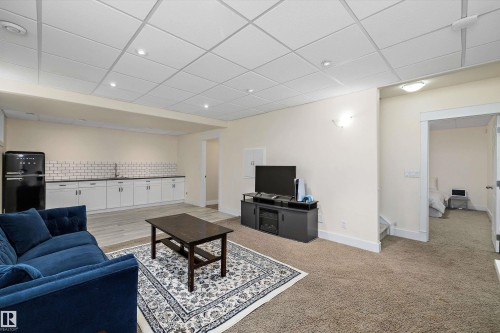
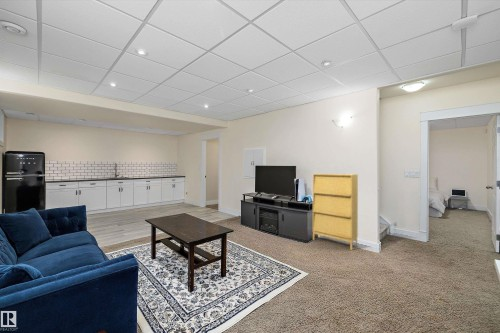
+ cabinet (334, 208)
